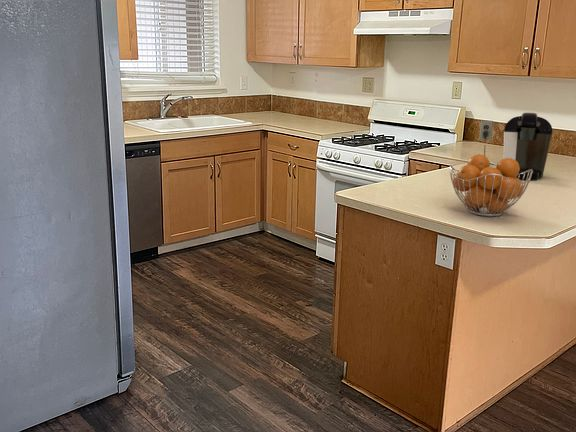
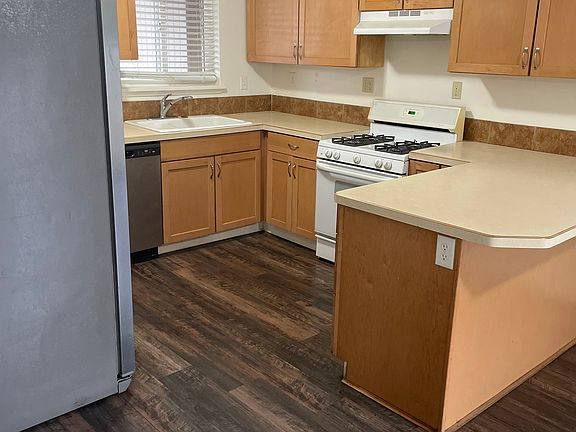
- fruit basket (488, 184)
- coffee maker (513, 143)
